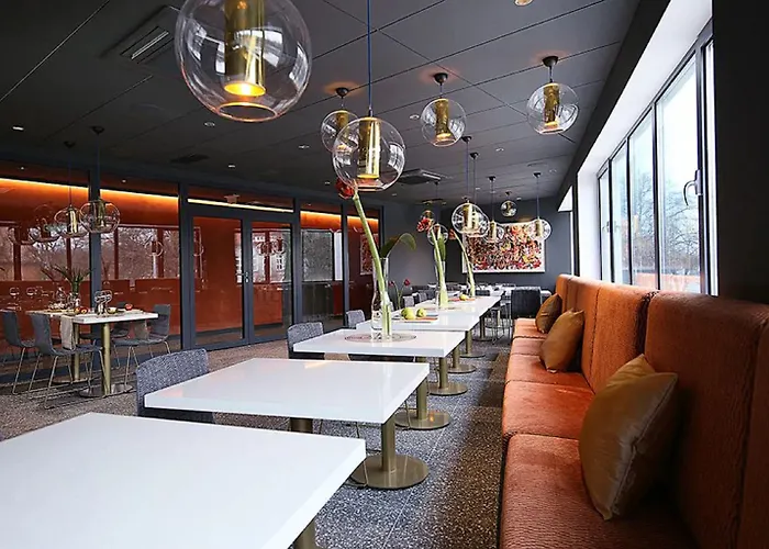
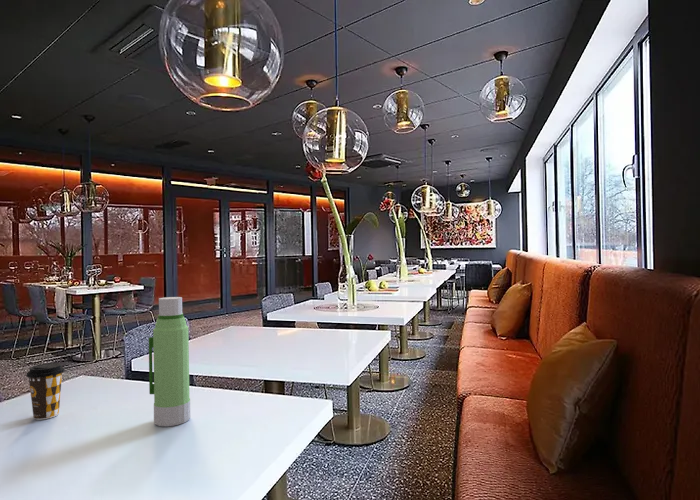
+ water bottle (170, 358)
+ coffee cup (46, 390)
